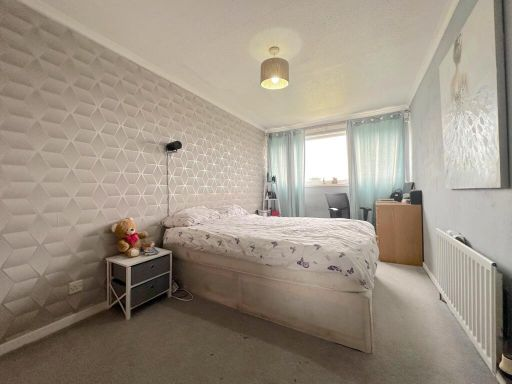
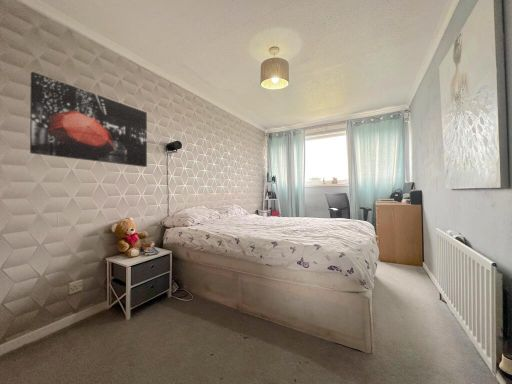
+ wall art (99, 128)
